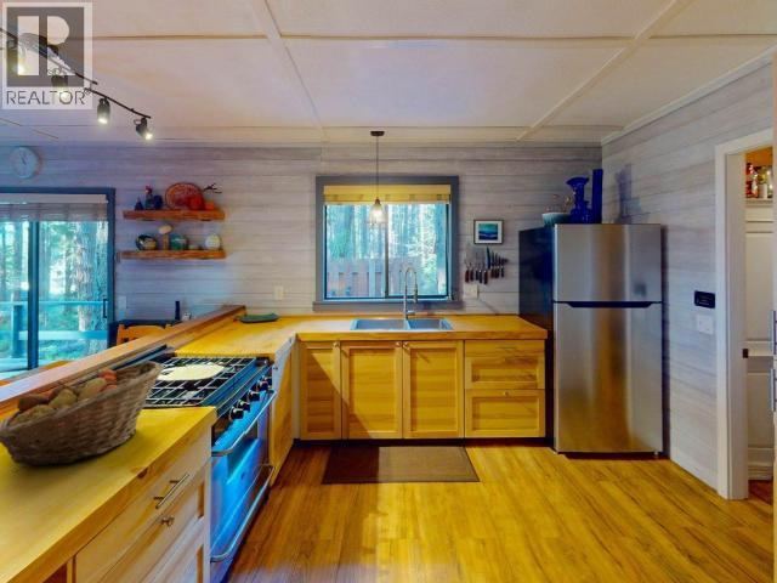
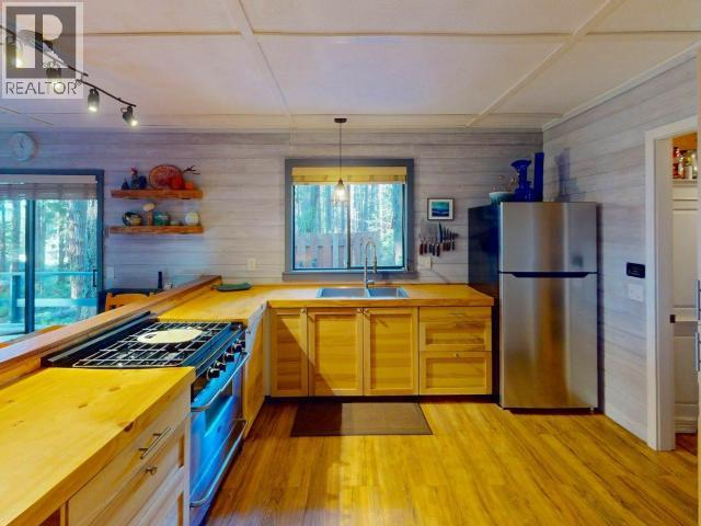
- fruit basket (86, 406)
